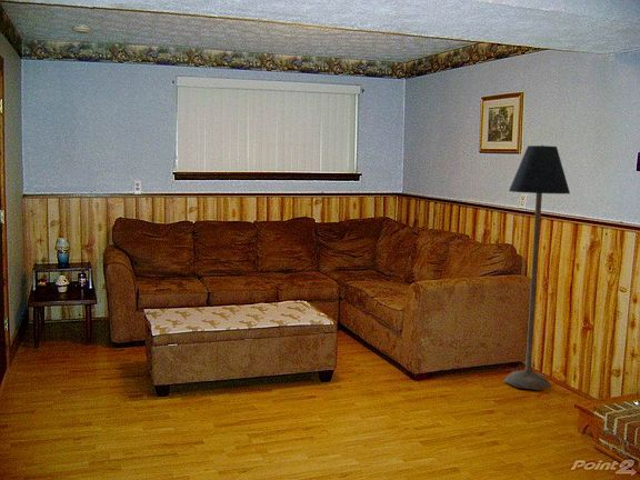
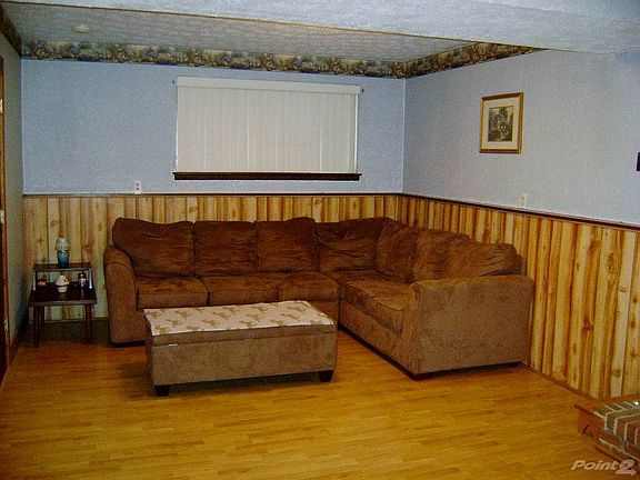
- floor lamp (534, 266)
